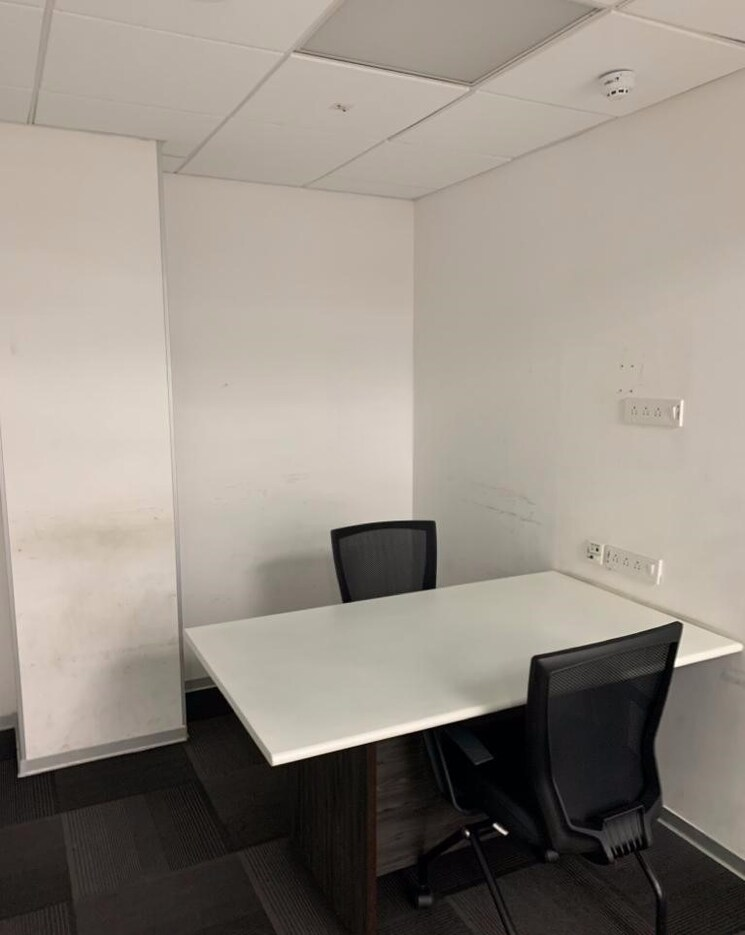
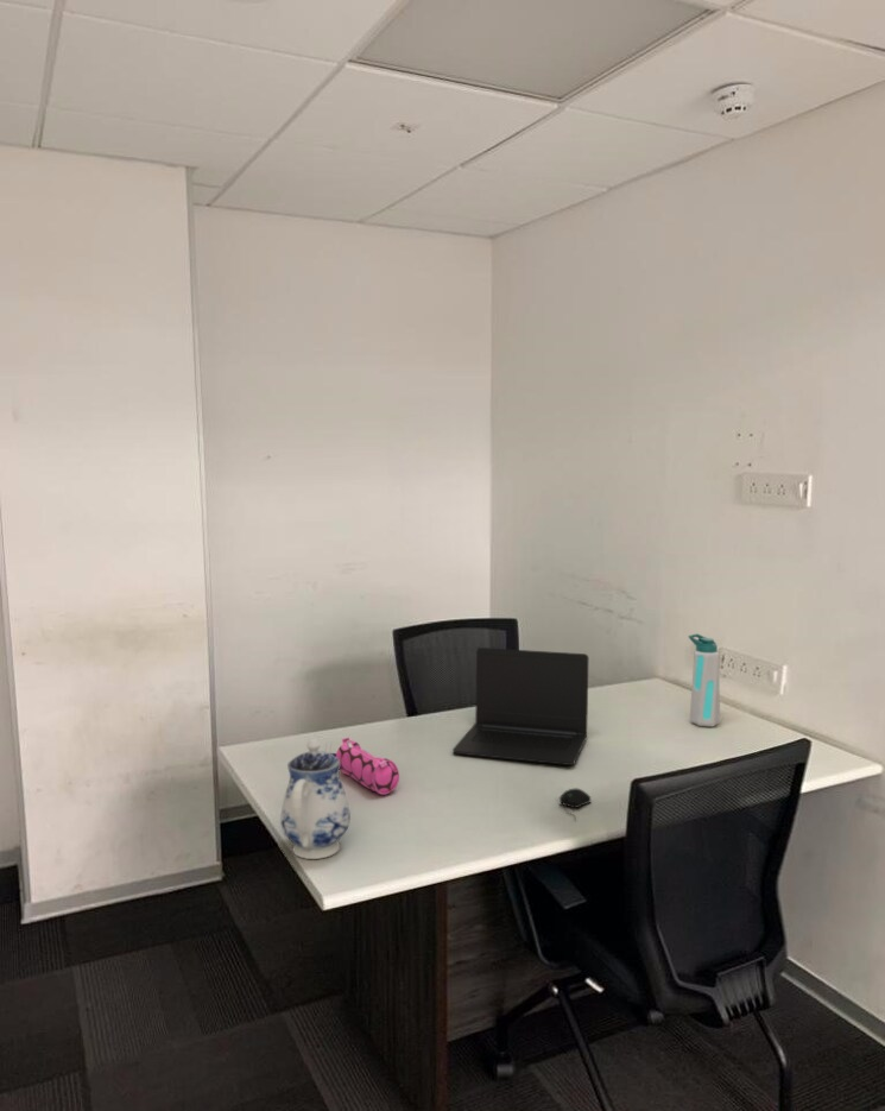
+ teapot (315, 794)
+ laptop (521, 702)
+ pencil case (366, 765)
+ computer mouse (574, 800)
+ water bottle (703, 680)
